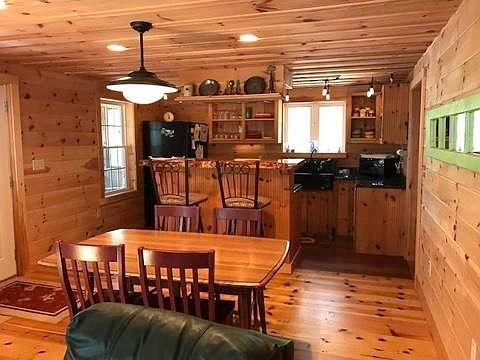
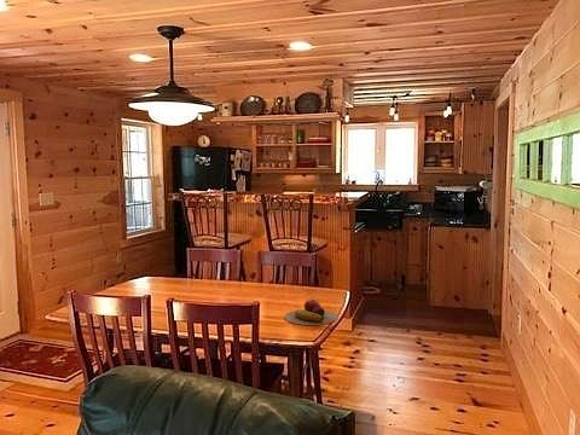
+ fruit (311, 308)
